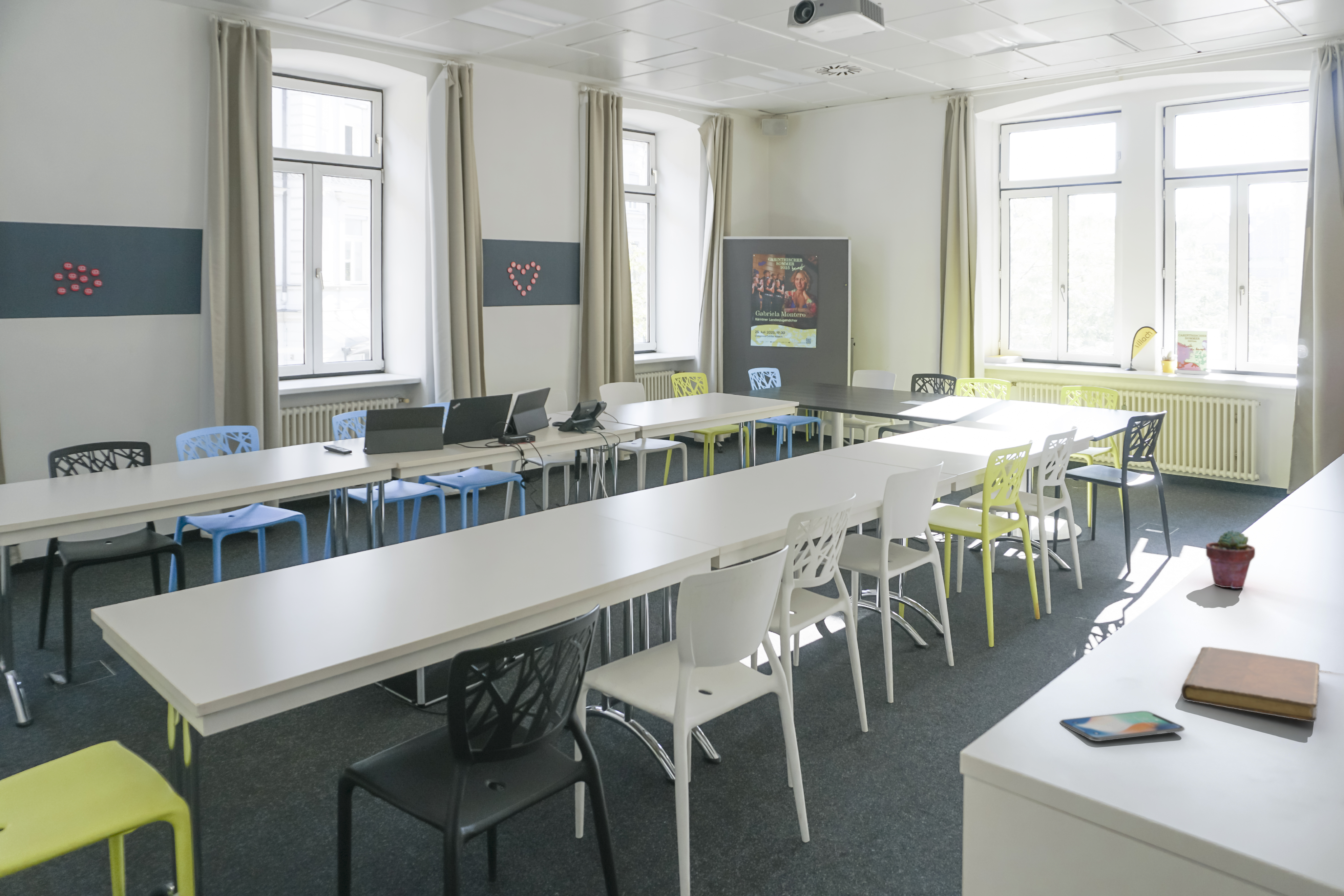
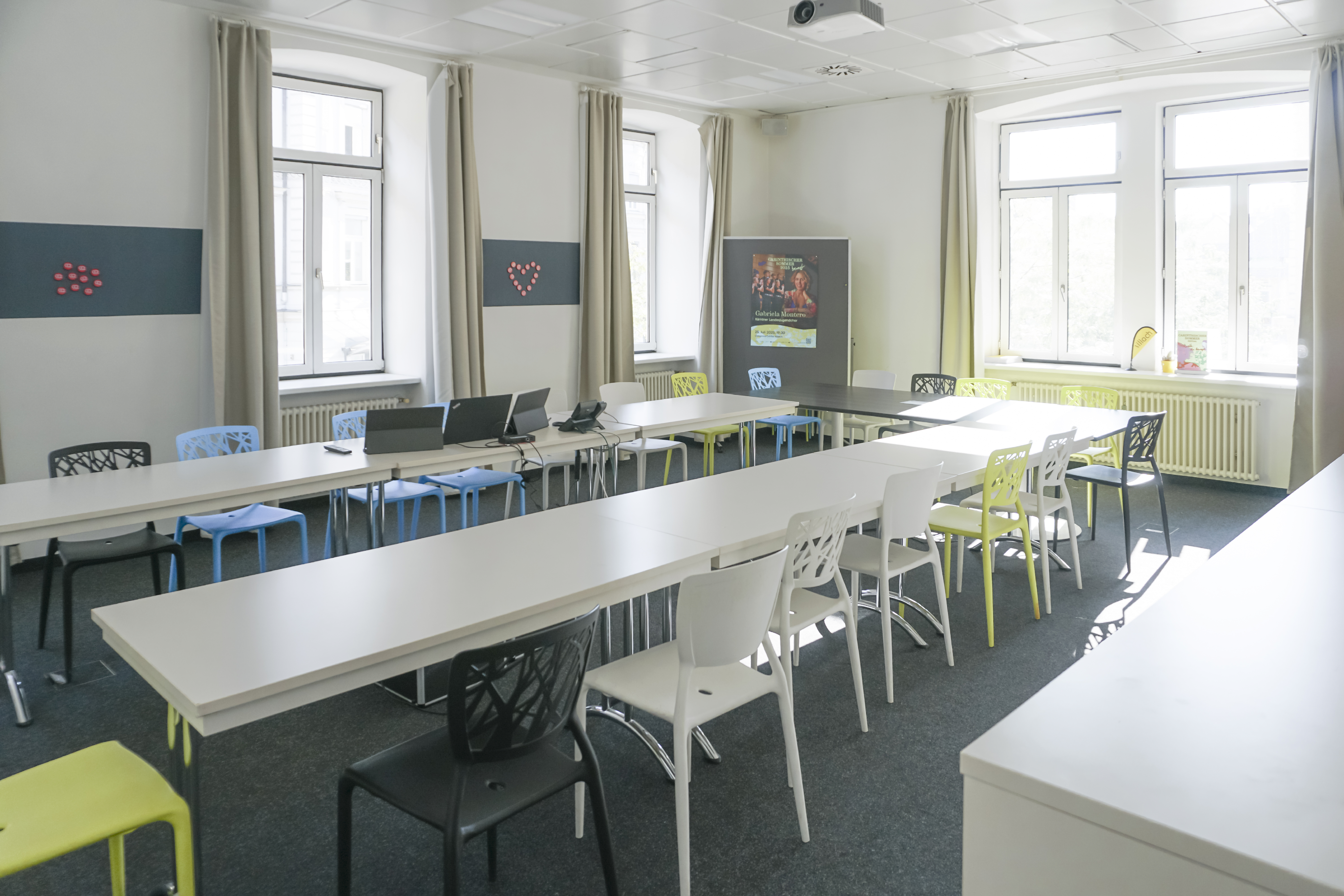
- notebook (1252, 680)
- smartphone (1121, 725)
- potted succulent (1230, 557)
